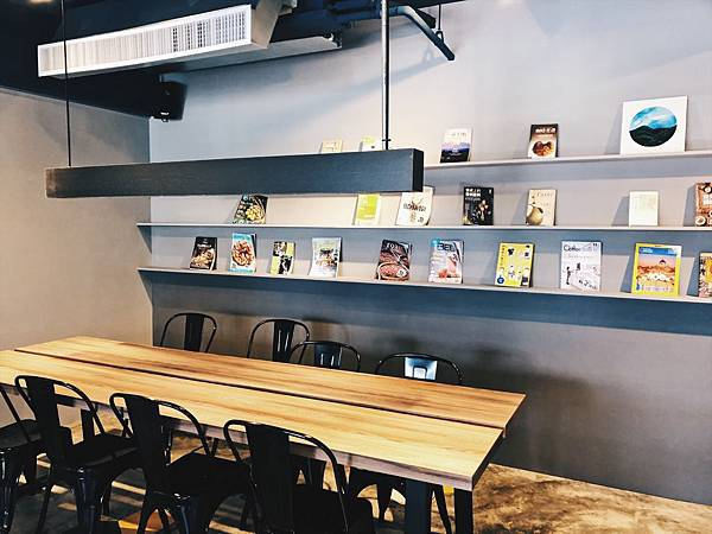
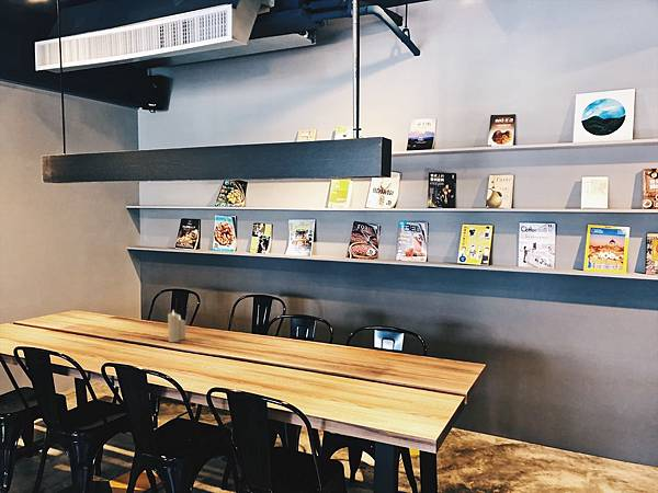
+ candle (177, 324)
